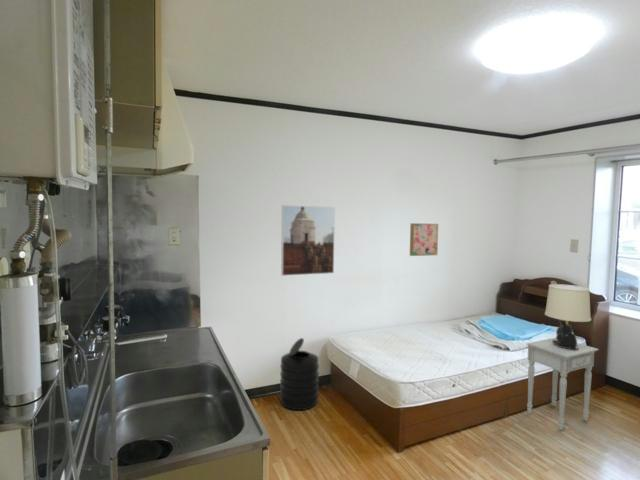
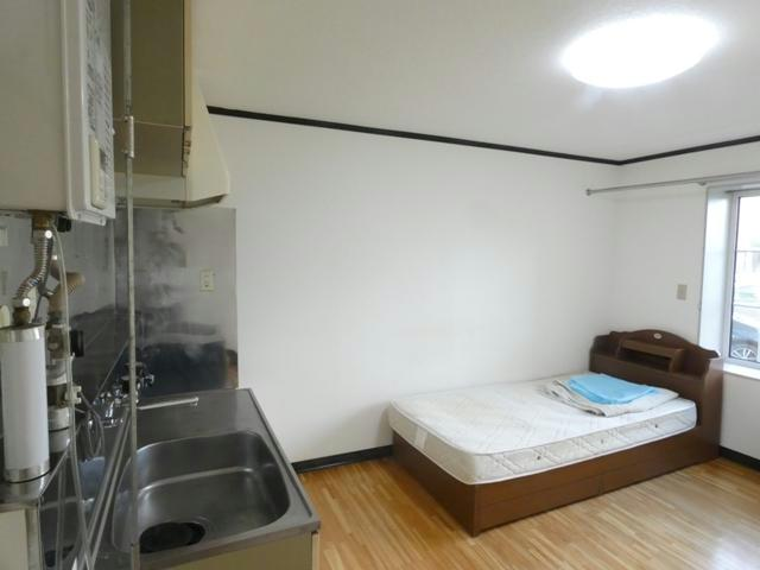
- wall art (424, 239)
- nightstand (560, 382)
- trash can (299, 369)
- table lamp (567, 316)
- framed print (308, 240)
